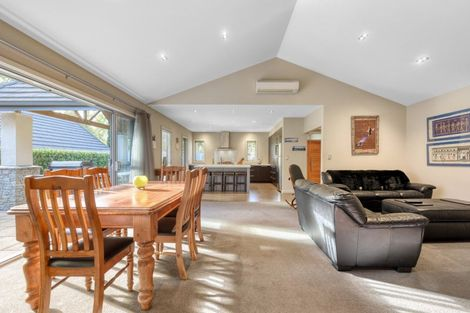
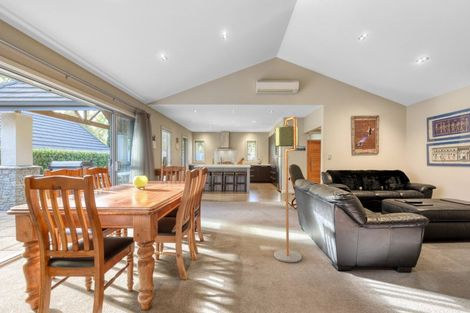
+ floor lamp (287, 187)
